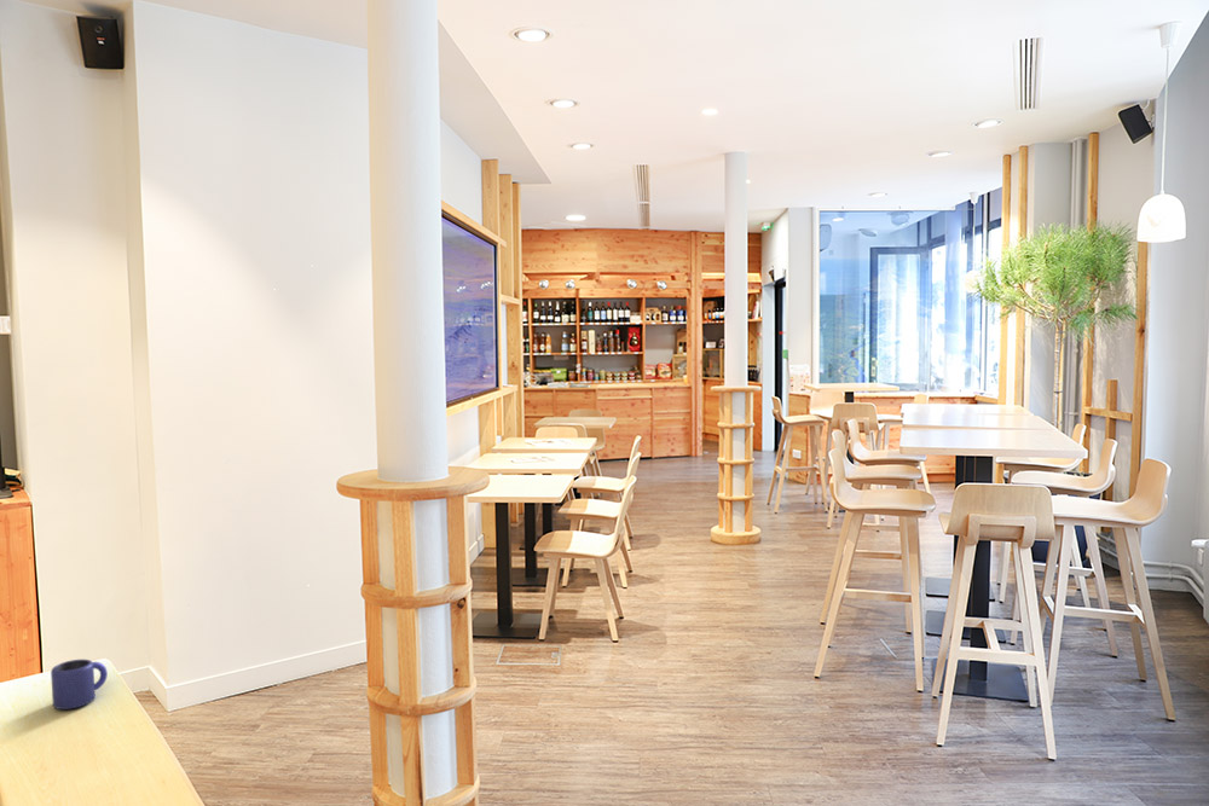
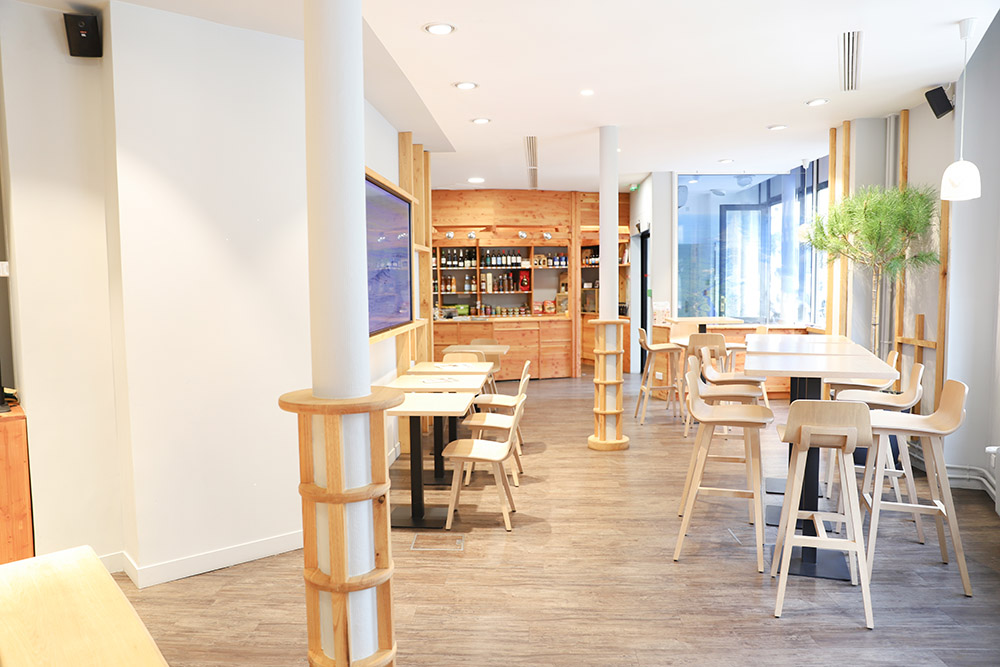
- mug (80, 682)
